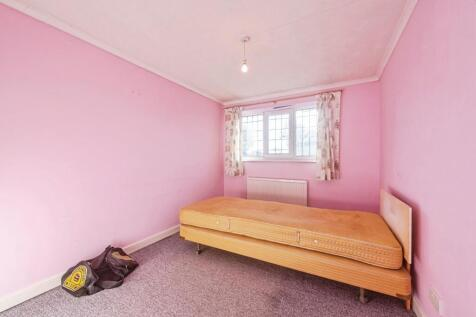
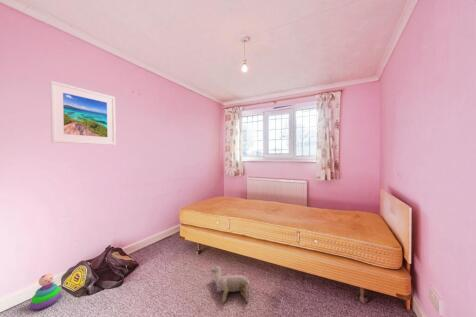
+ stacking toy (45, 288)
+ plush toy (229, 282)
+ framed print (86, 116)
